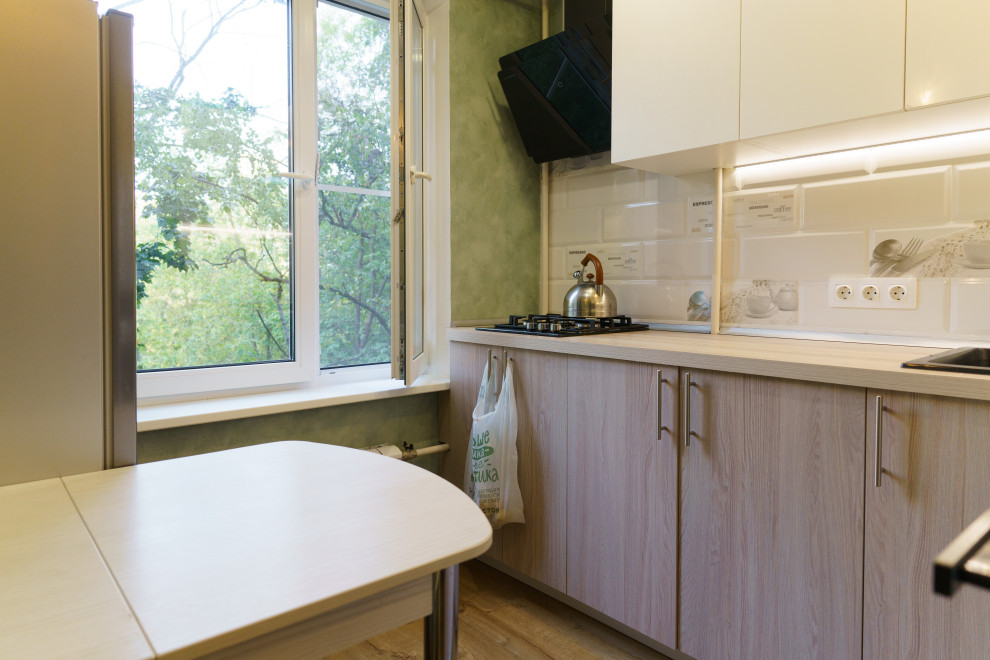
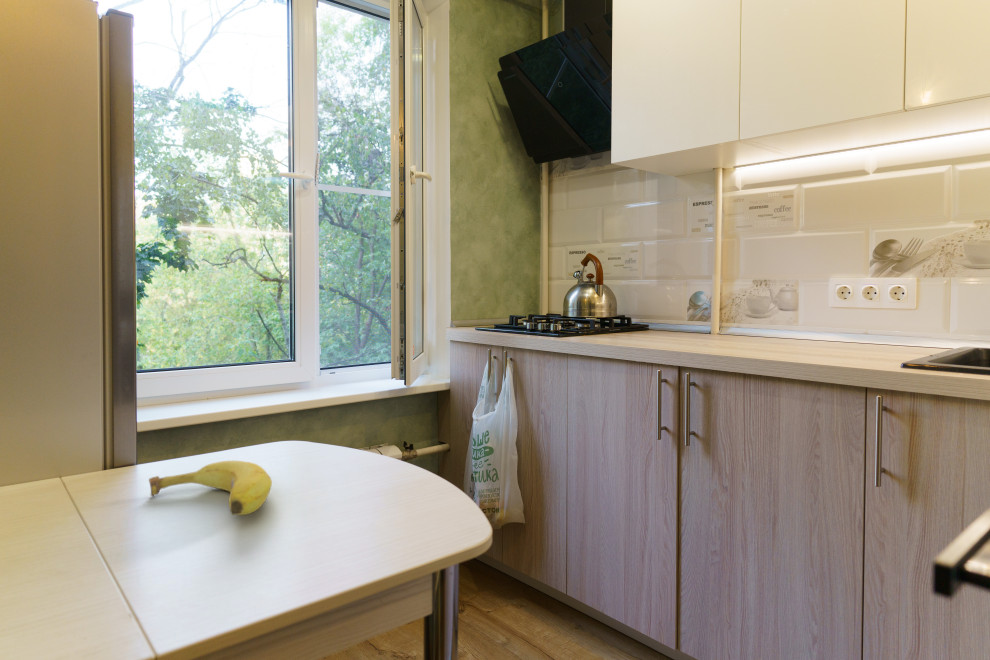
+ fruit (207, 485)
